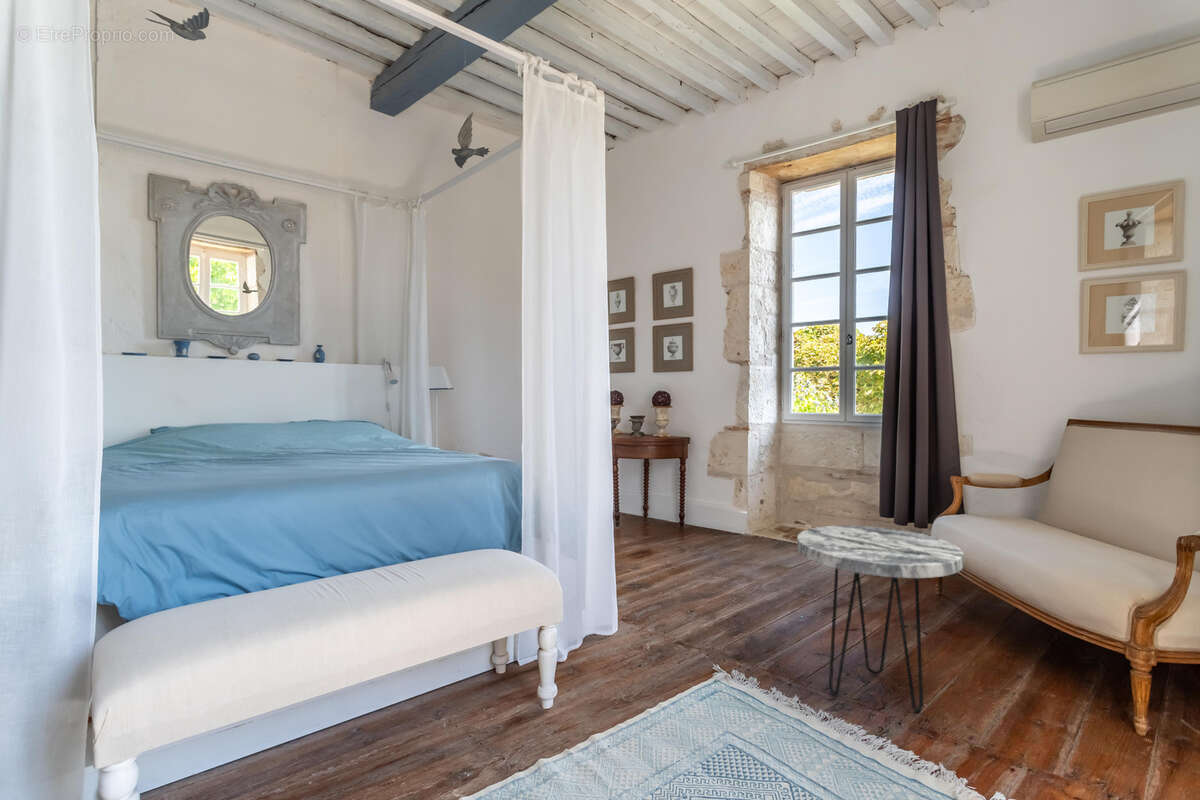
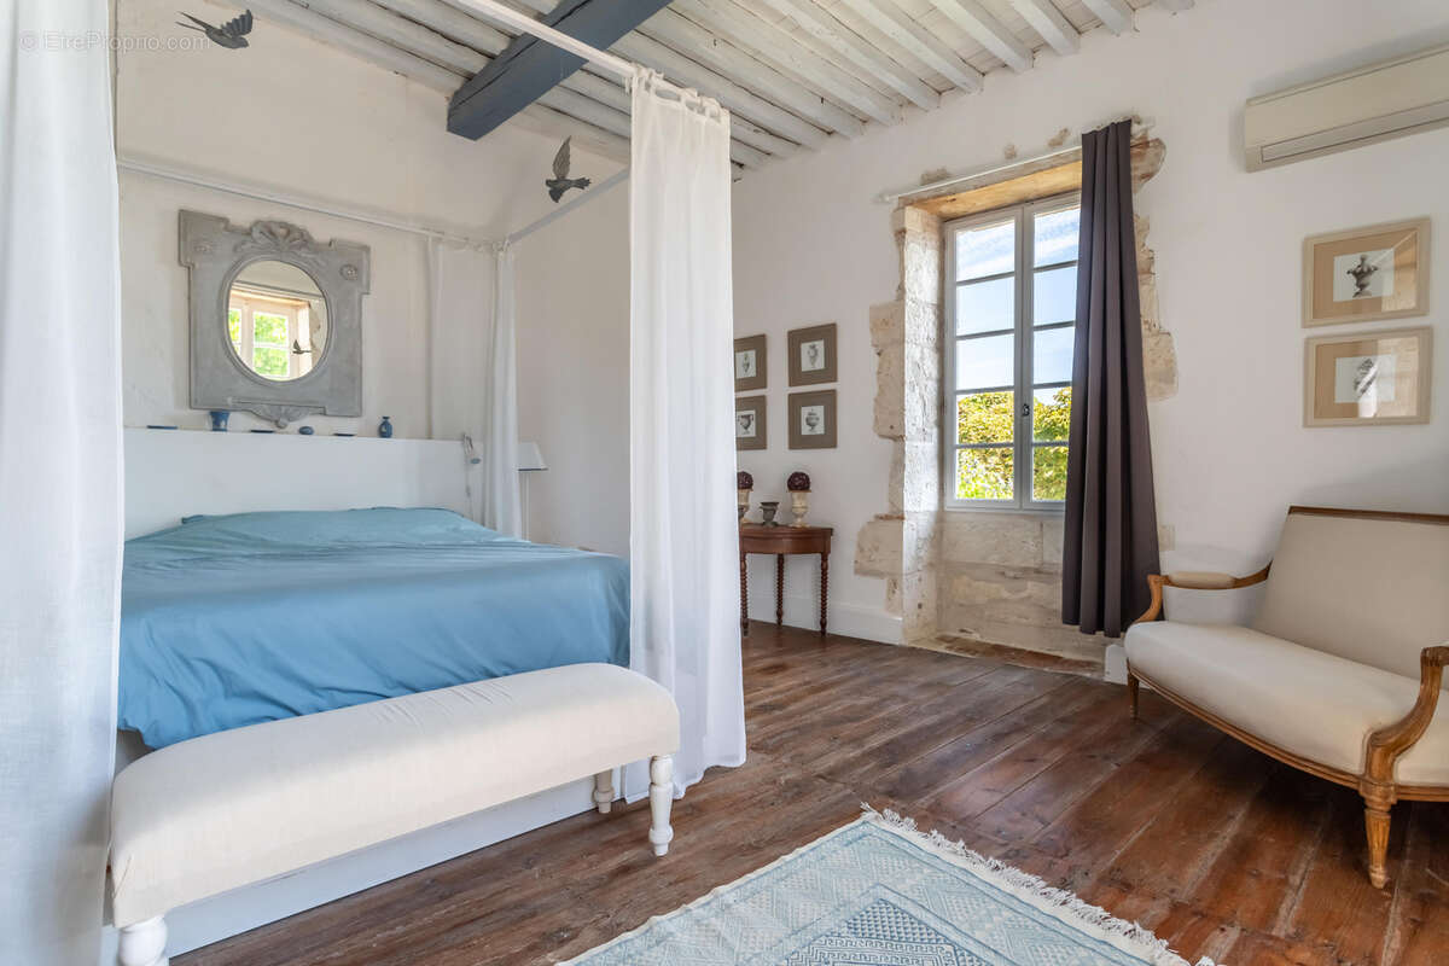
- side table (886, 617)
